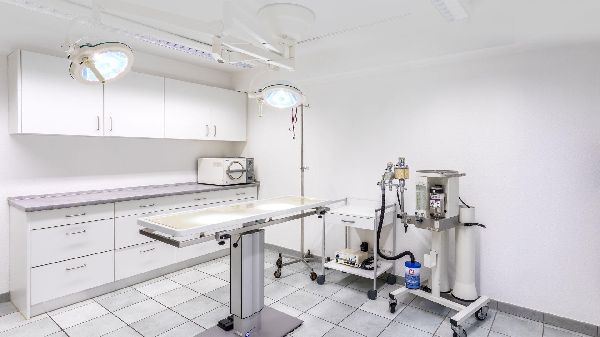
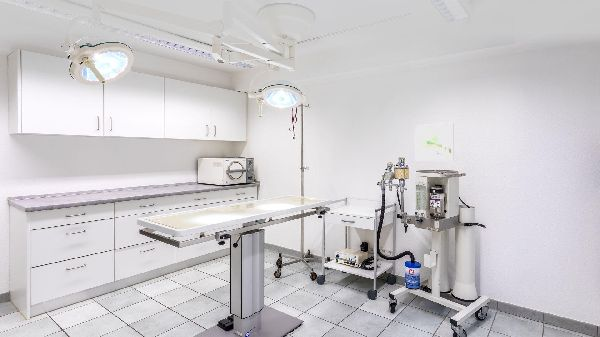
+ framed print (434, 142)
